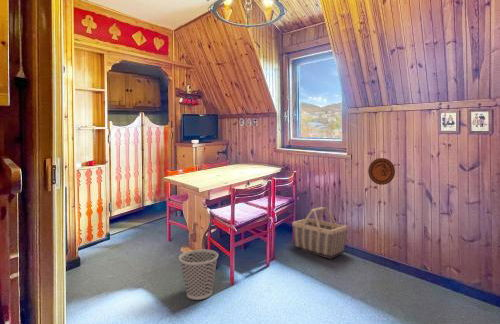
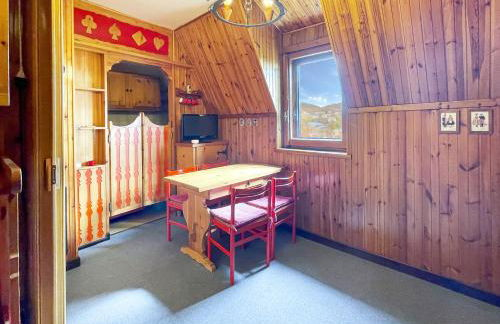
- wastebasket (199, 274)
- decorative plate (381, 171)
- basket (318, 229)
